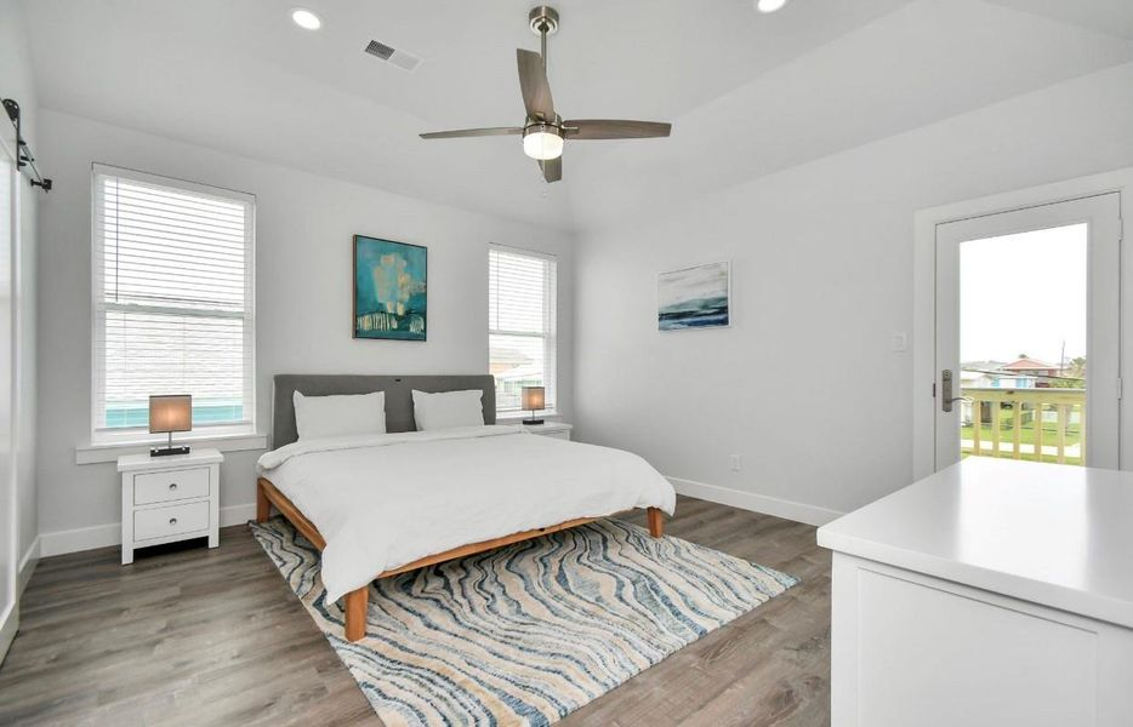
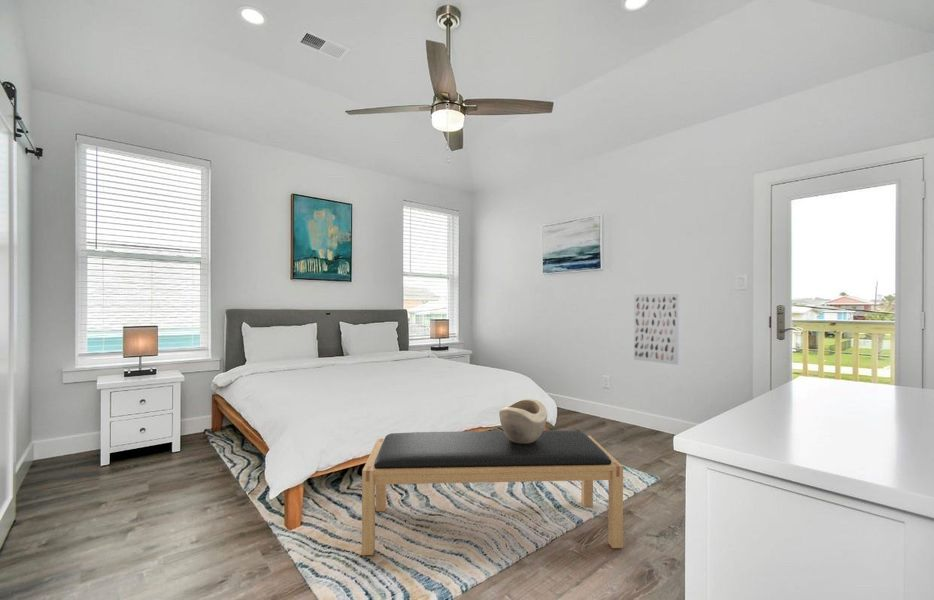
+ bench (489, 481)
+ decorative bowl (523, 421)
+ wall art (655, 328)
